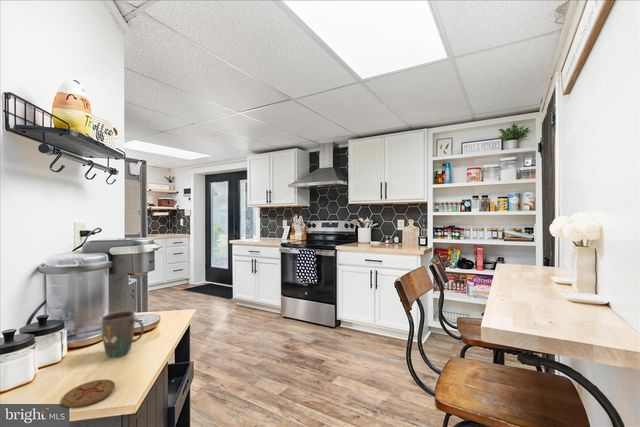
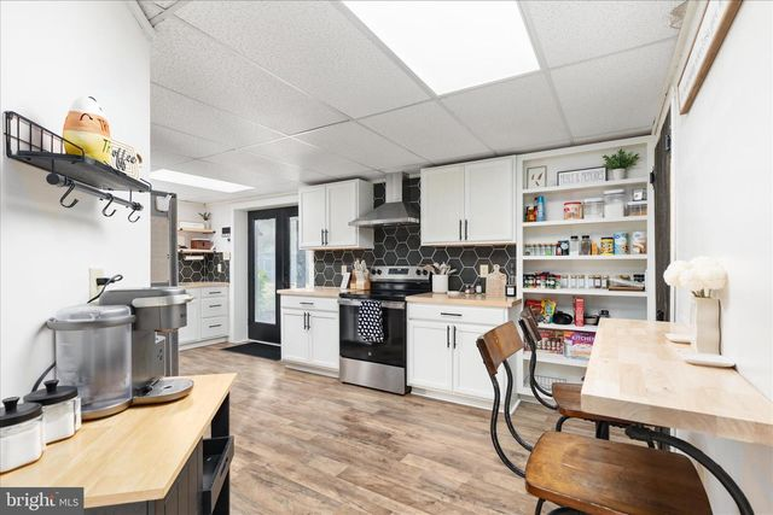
- mug (124, 334)
- coaster (89, 392)
